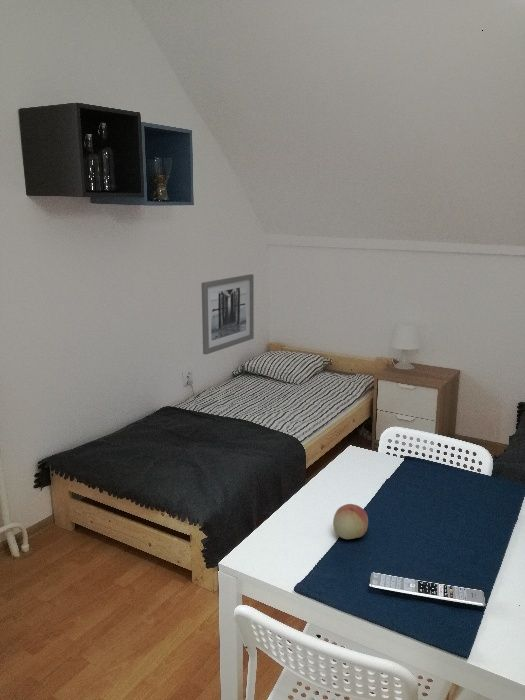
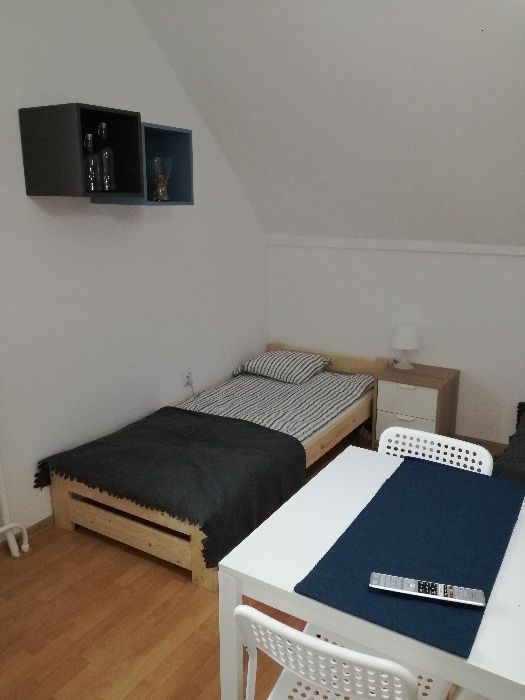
- wall art (229, 312)
- fruit (351, 522)
